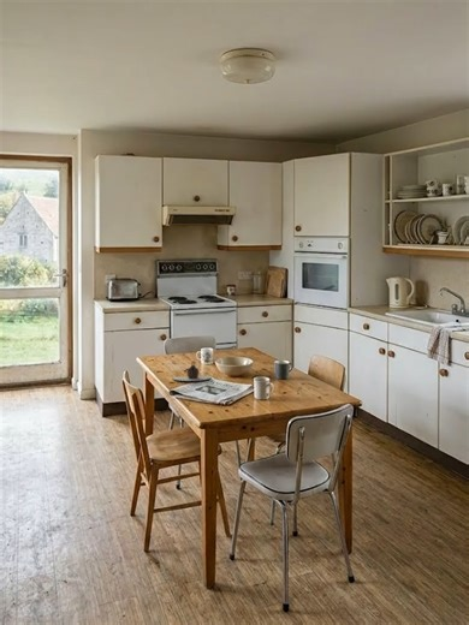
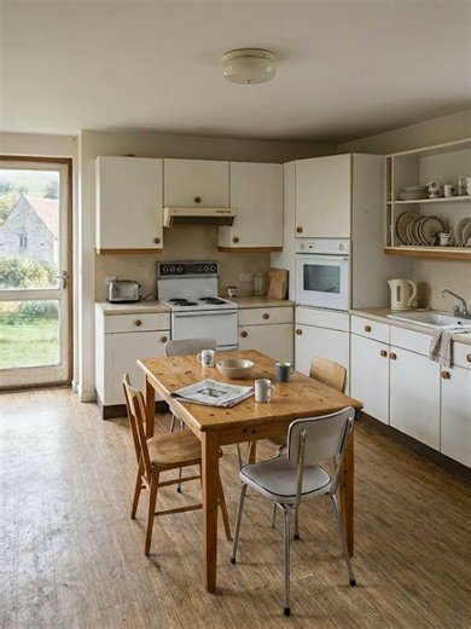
- teapot (191, 369)
